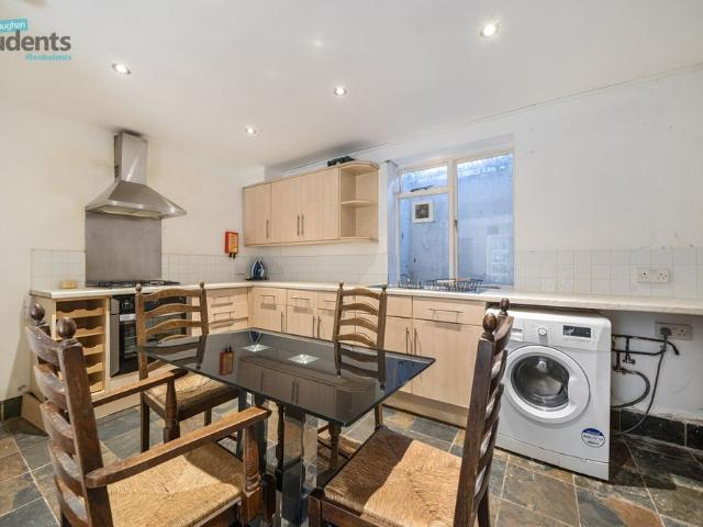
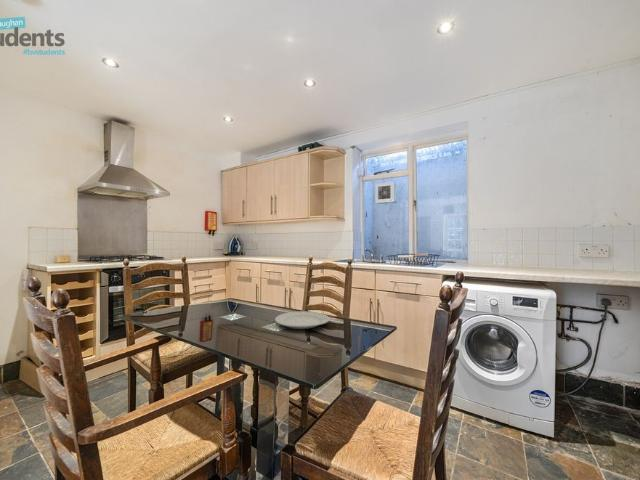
+ chinaware (302, 320)
